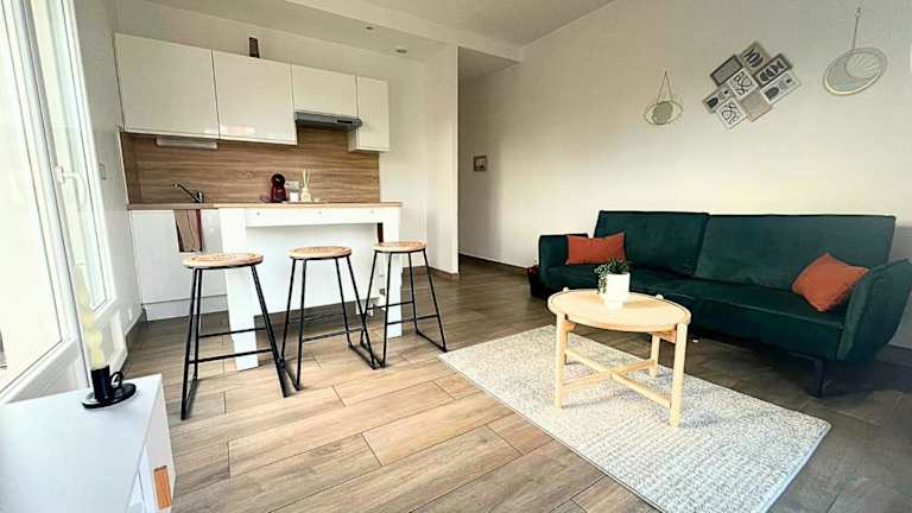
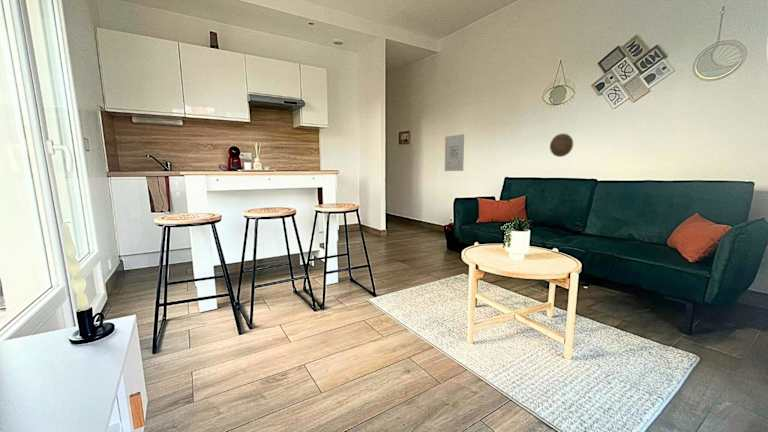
+ decorative plate (560, 145)
+ wall art (454, 153)
